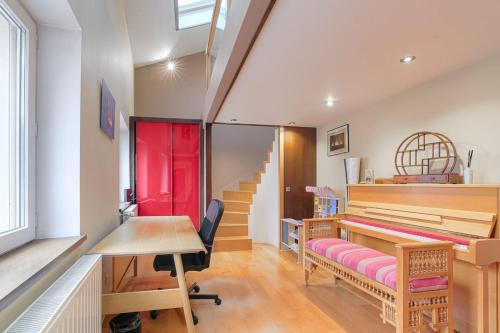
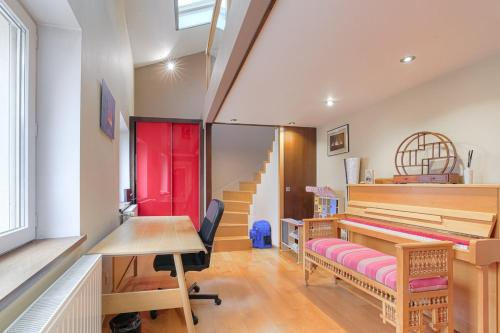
+ backpack (260, 233)
